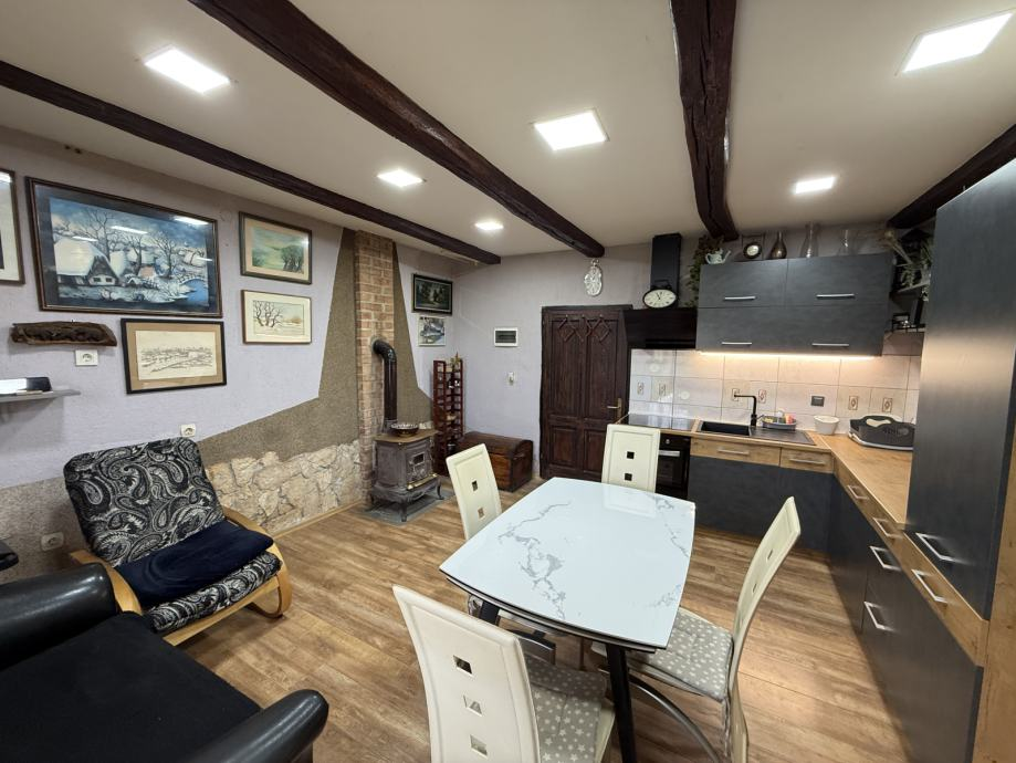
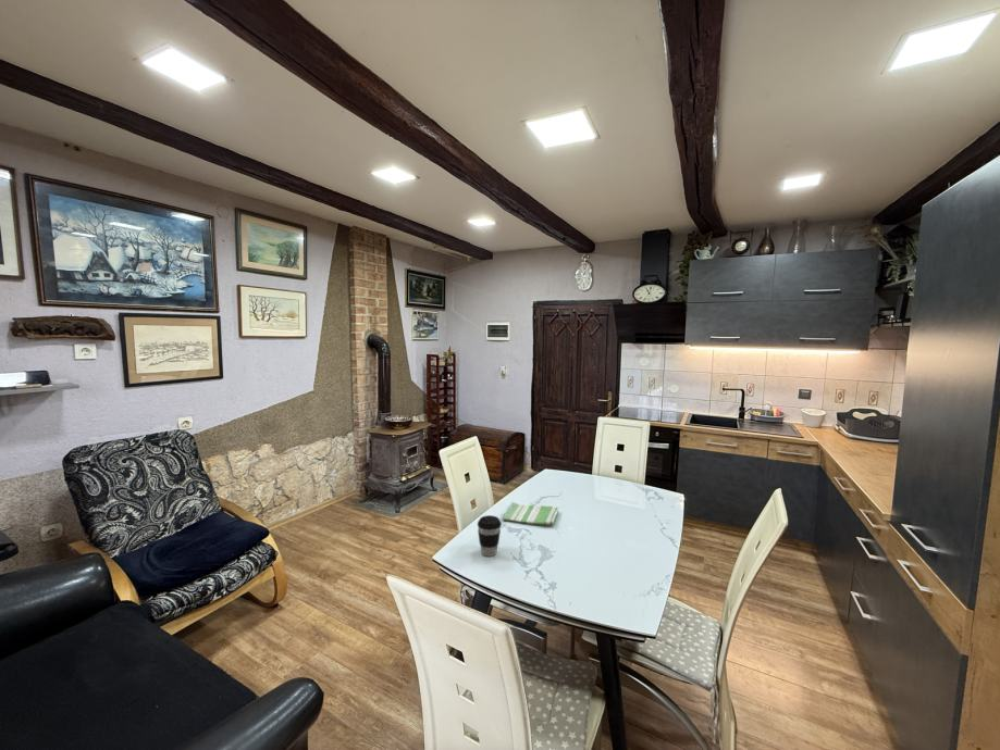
+ coffee cup (489, 536)
+ dish towel (531, 513)
